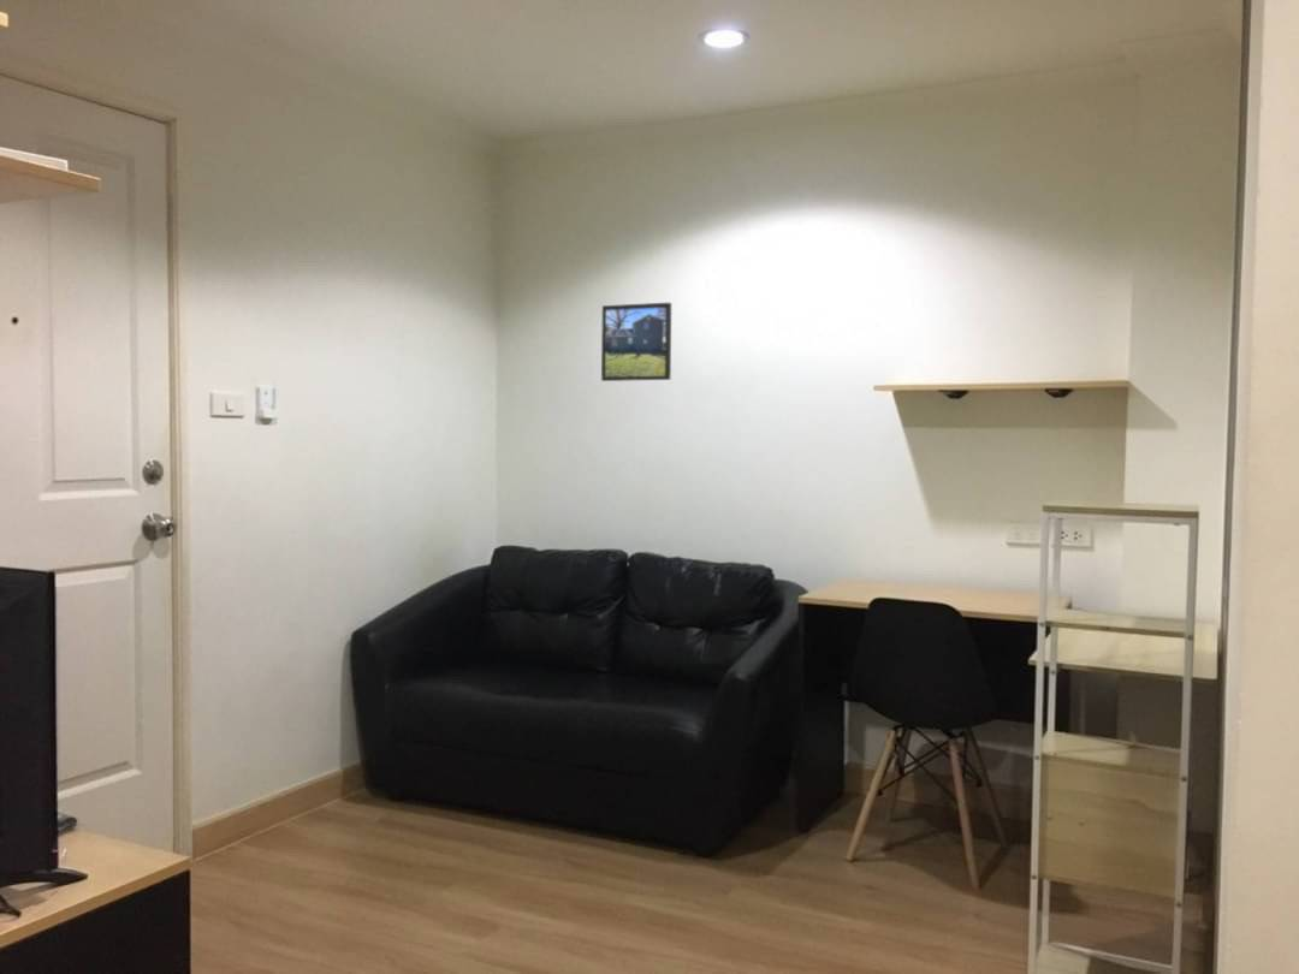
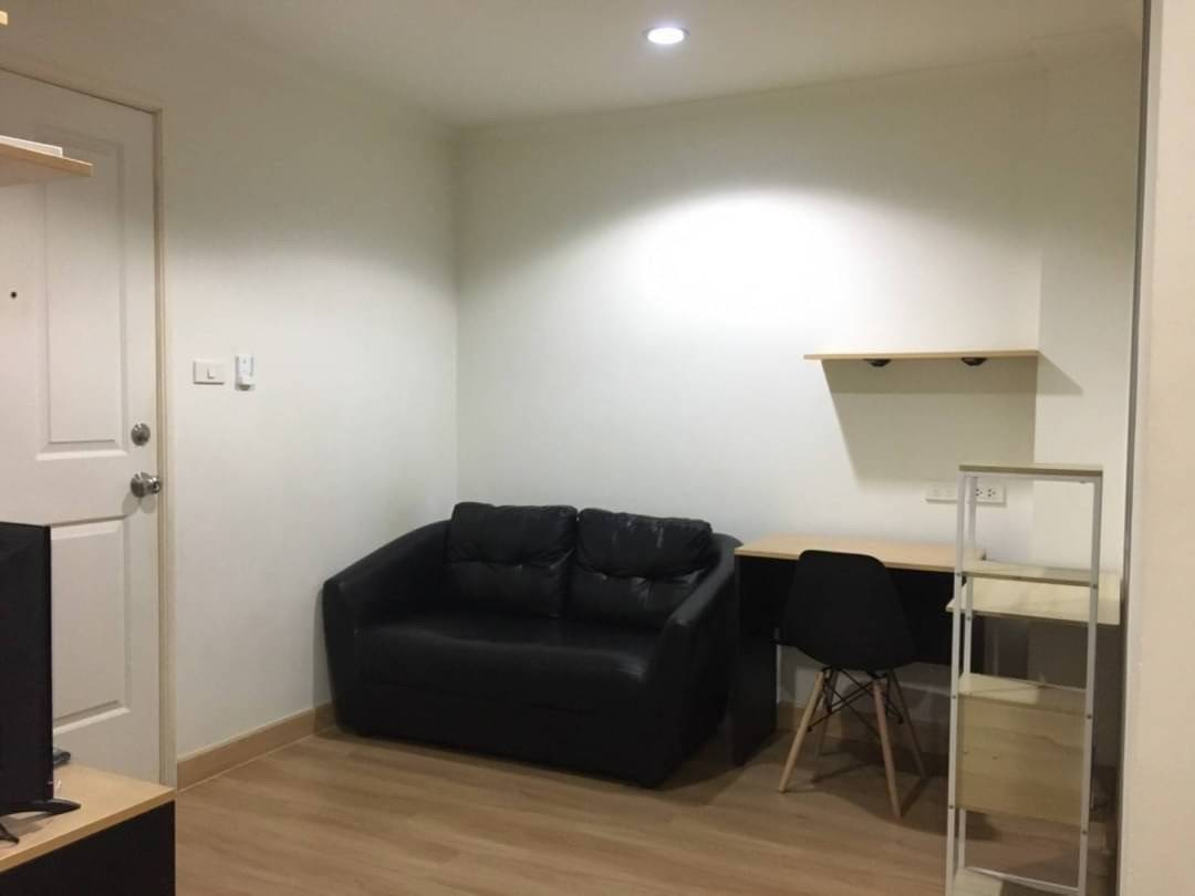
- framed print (635, 342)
